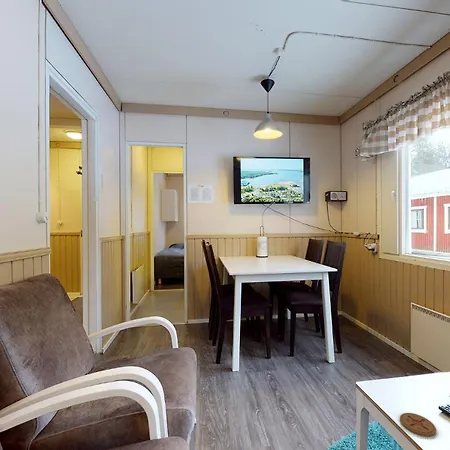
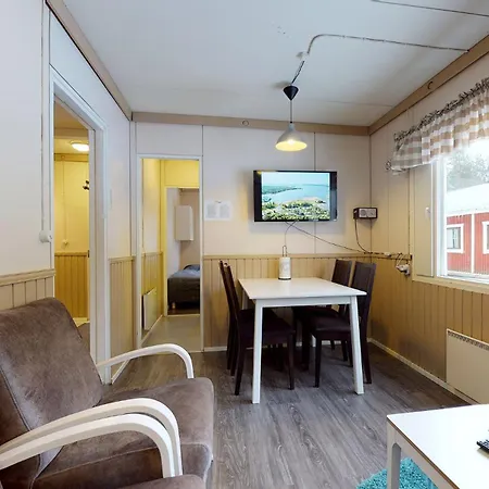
- coaster (417, 423)
